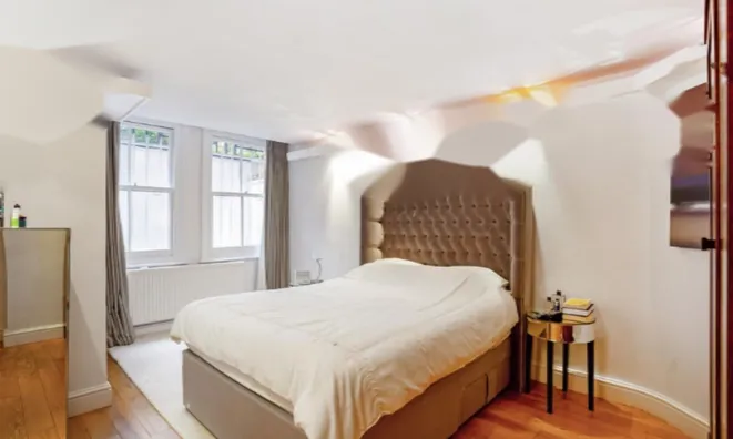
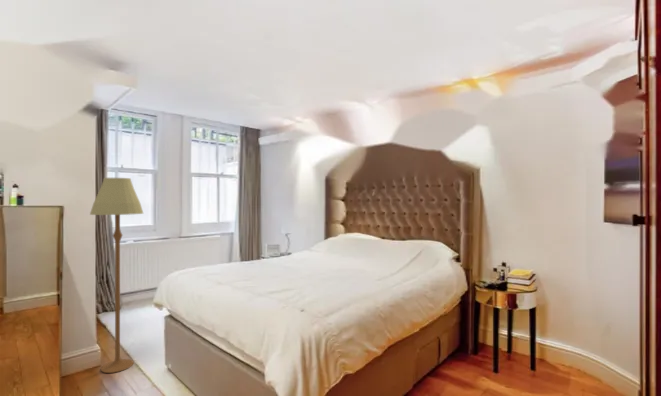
+ floor lamp (117, 272)
